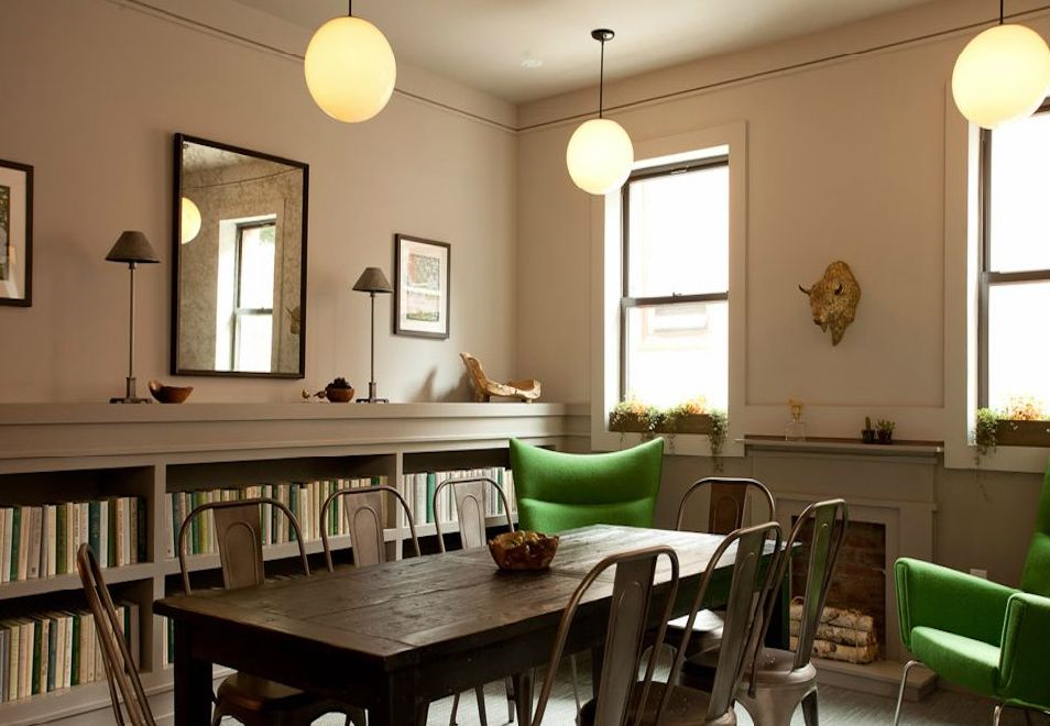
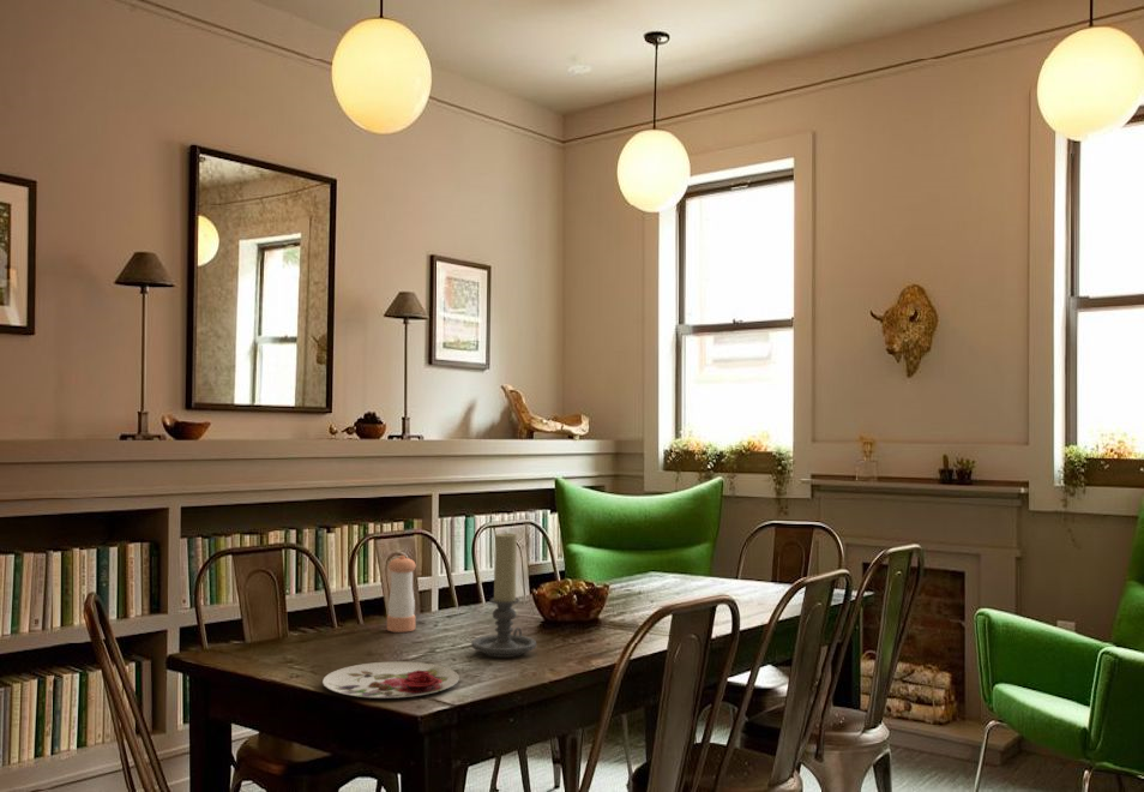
+ pepper shaker (402, 592)
+ candle holder (507, 590)
+ plate (391, 677)
